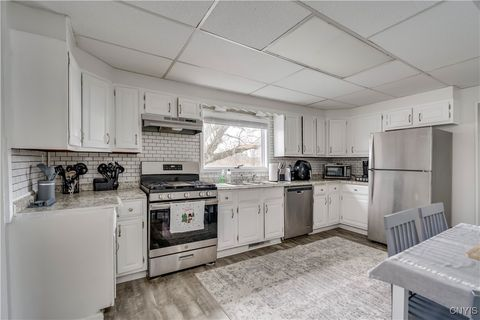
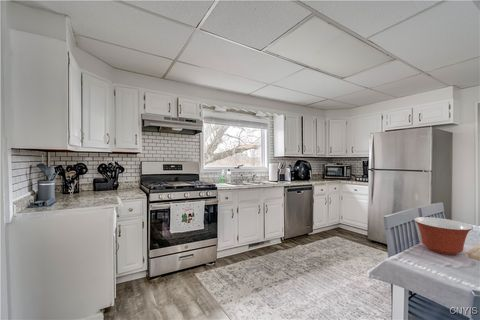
+ mixing bowl (441, 236)
